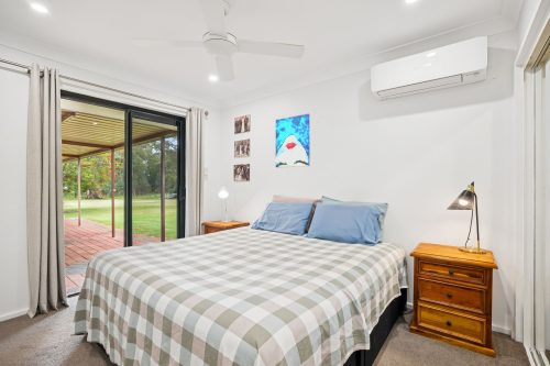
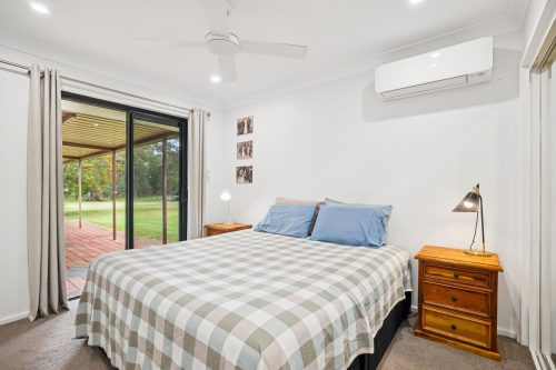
- wall art (292, 142)
